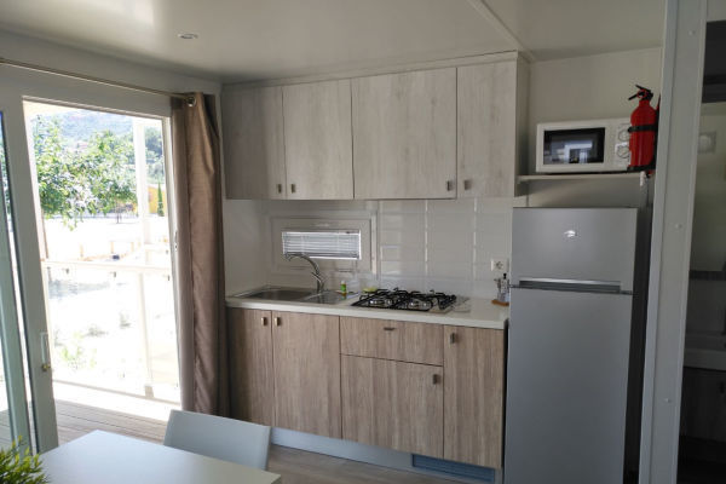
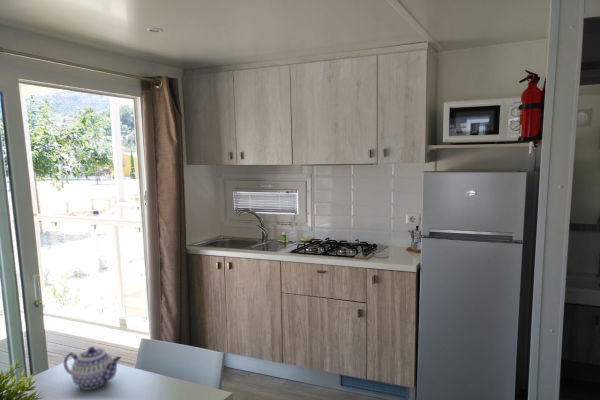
+ teapot (92, 365)
